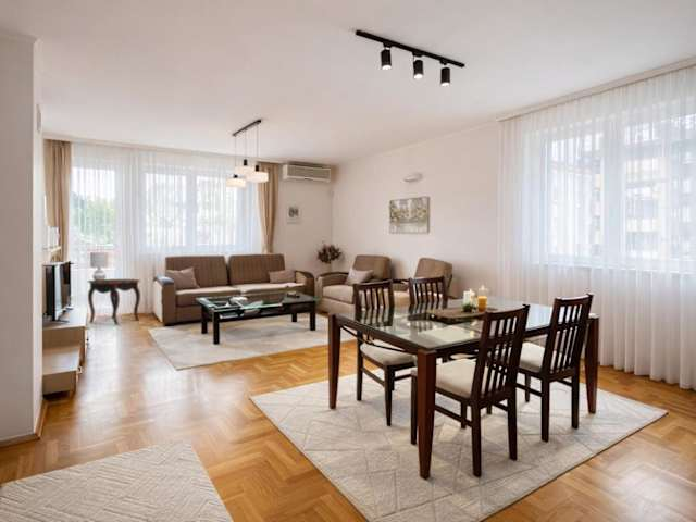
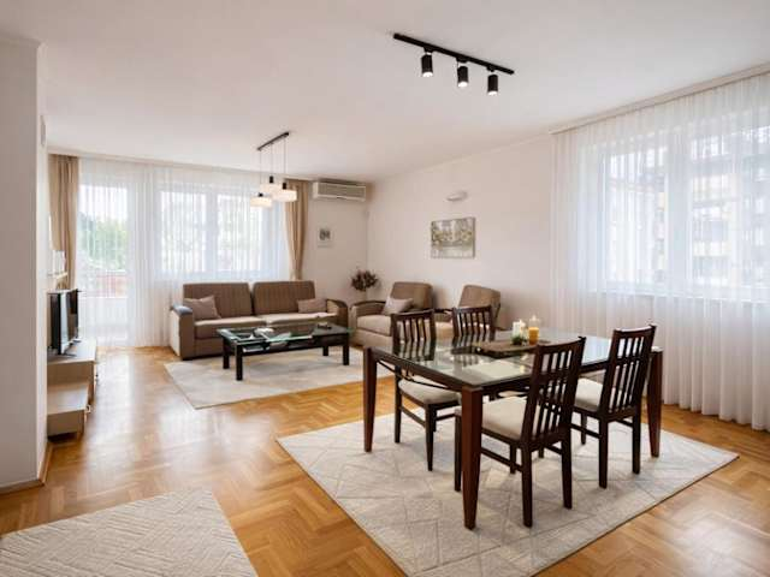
- side table (114, 300)
- lamp (99, 265)
